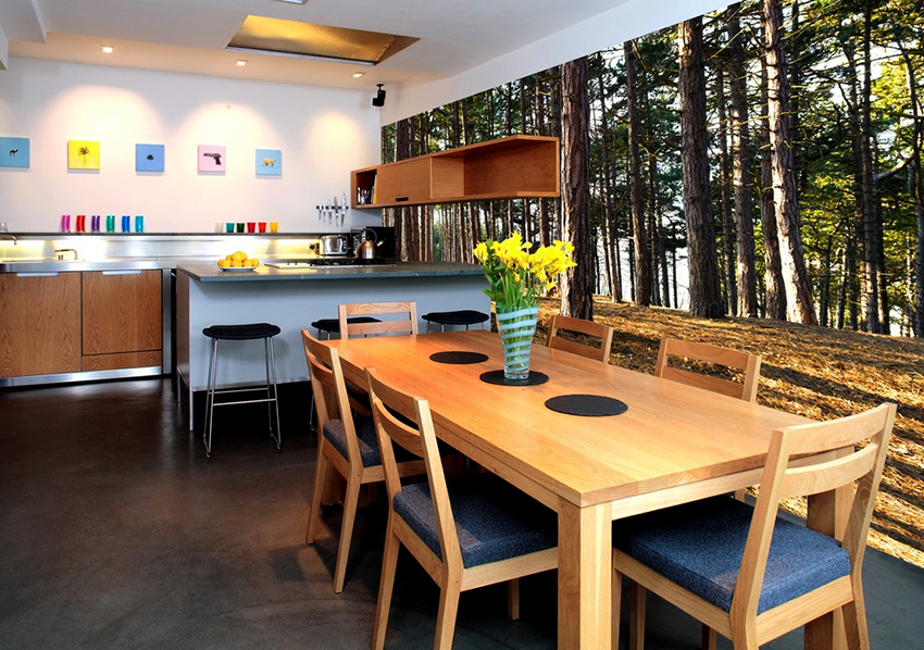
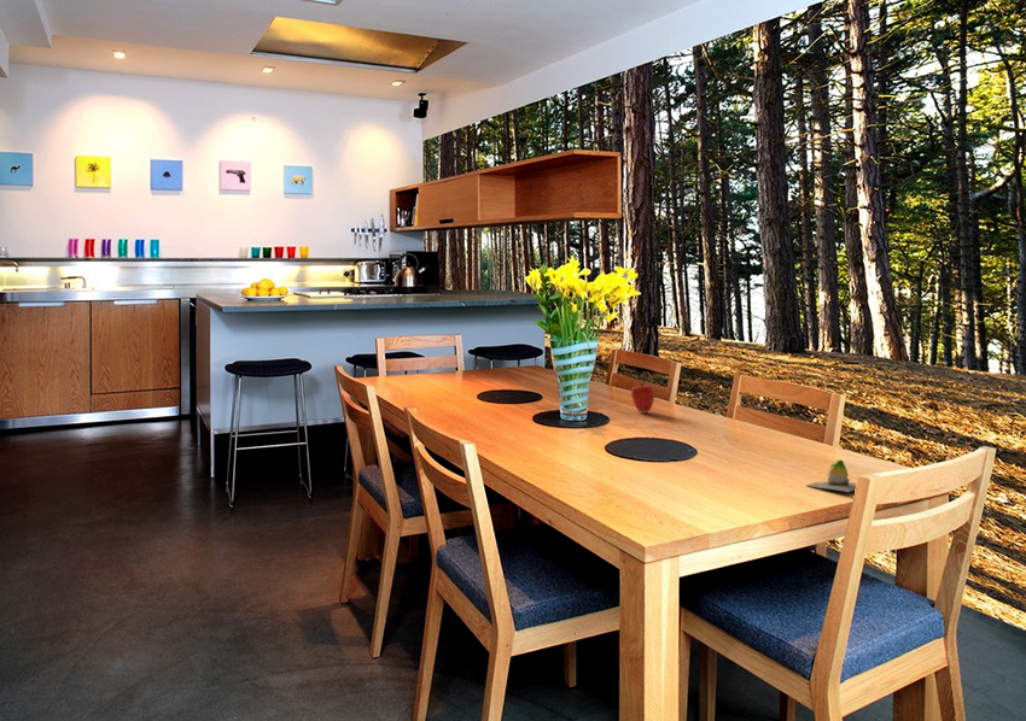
+ apple (642, 397)
+ decorative egg (838, 473)
